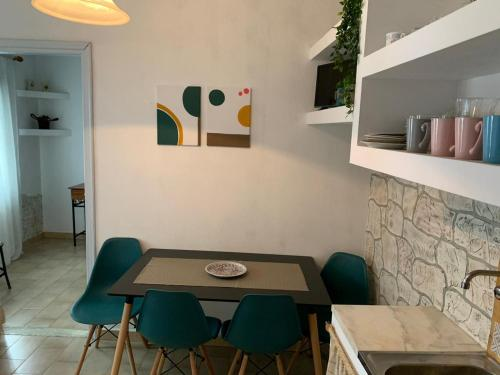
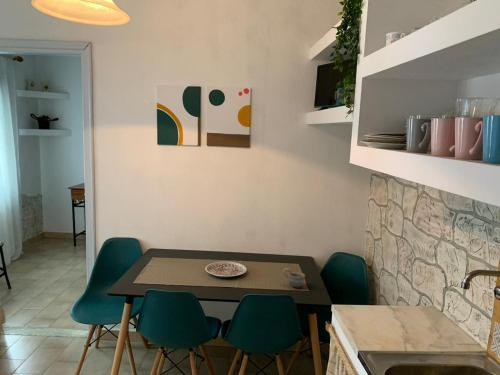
+ cup (294, 277)
